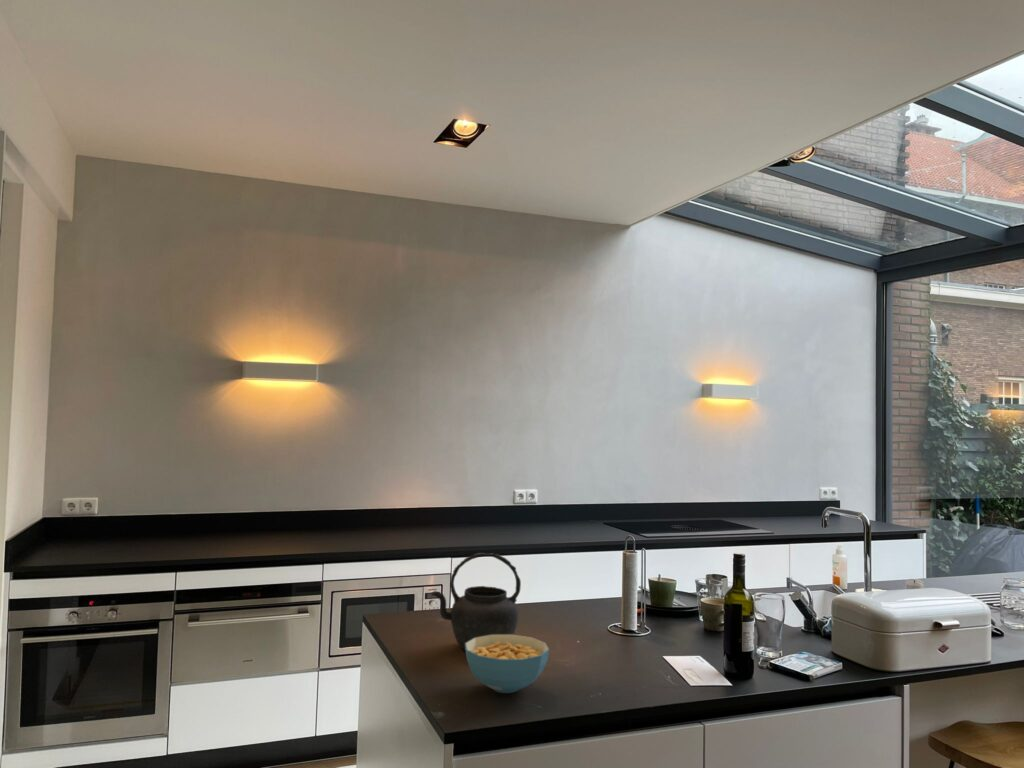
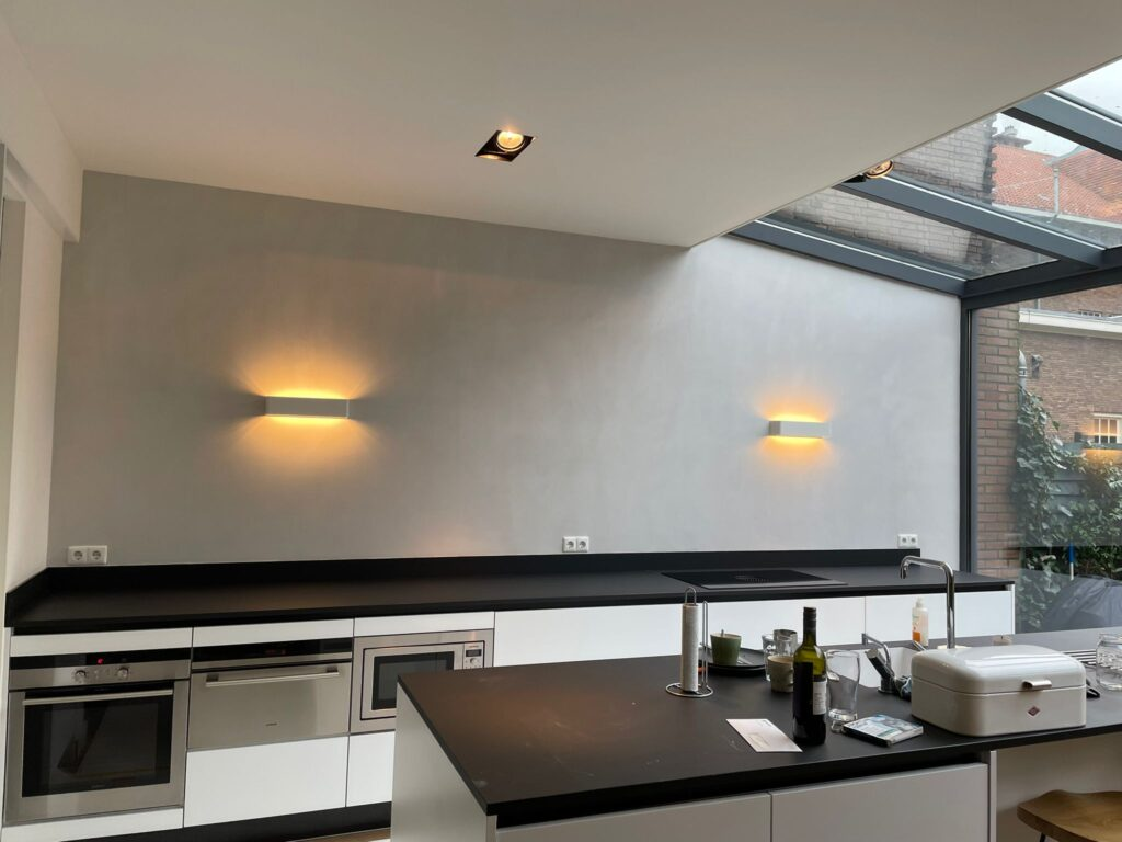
- cereal bowl (506, 667)
- kettle (475, 600)
